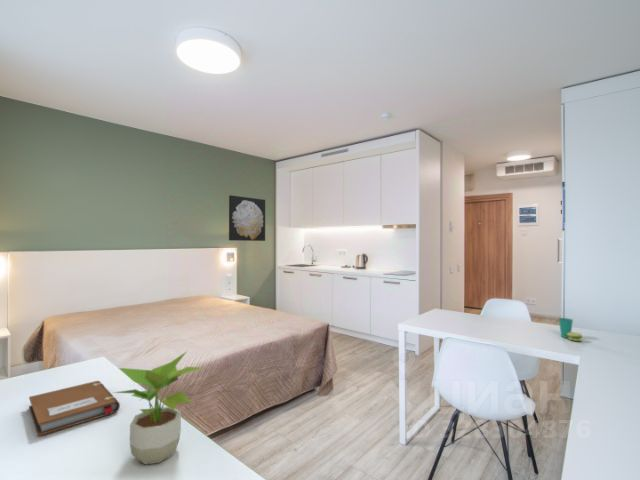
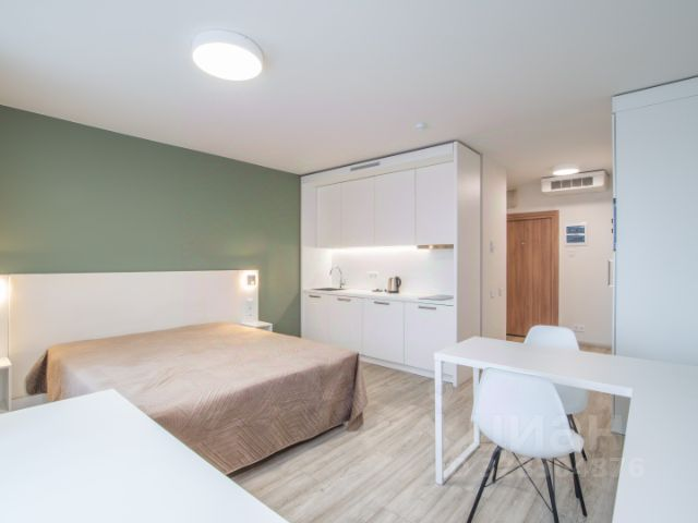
- cup (570, 329)
- potted plant (162, 401)
- notebook (74, 404)
- wall art (247, 219)
